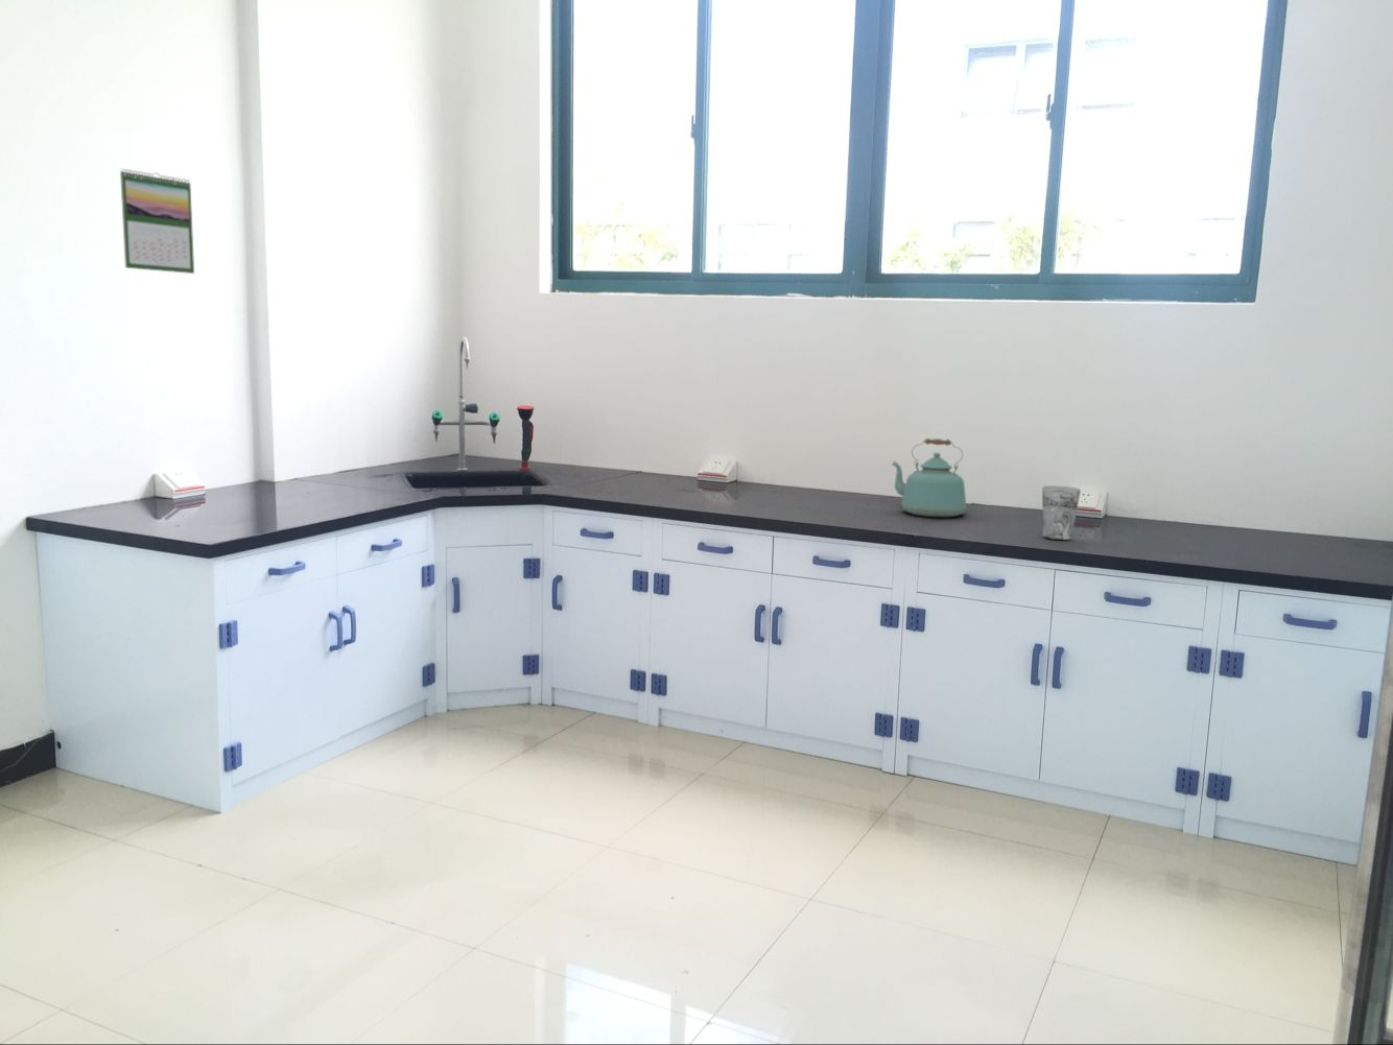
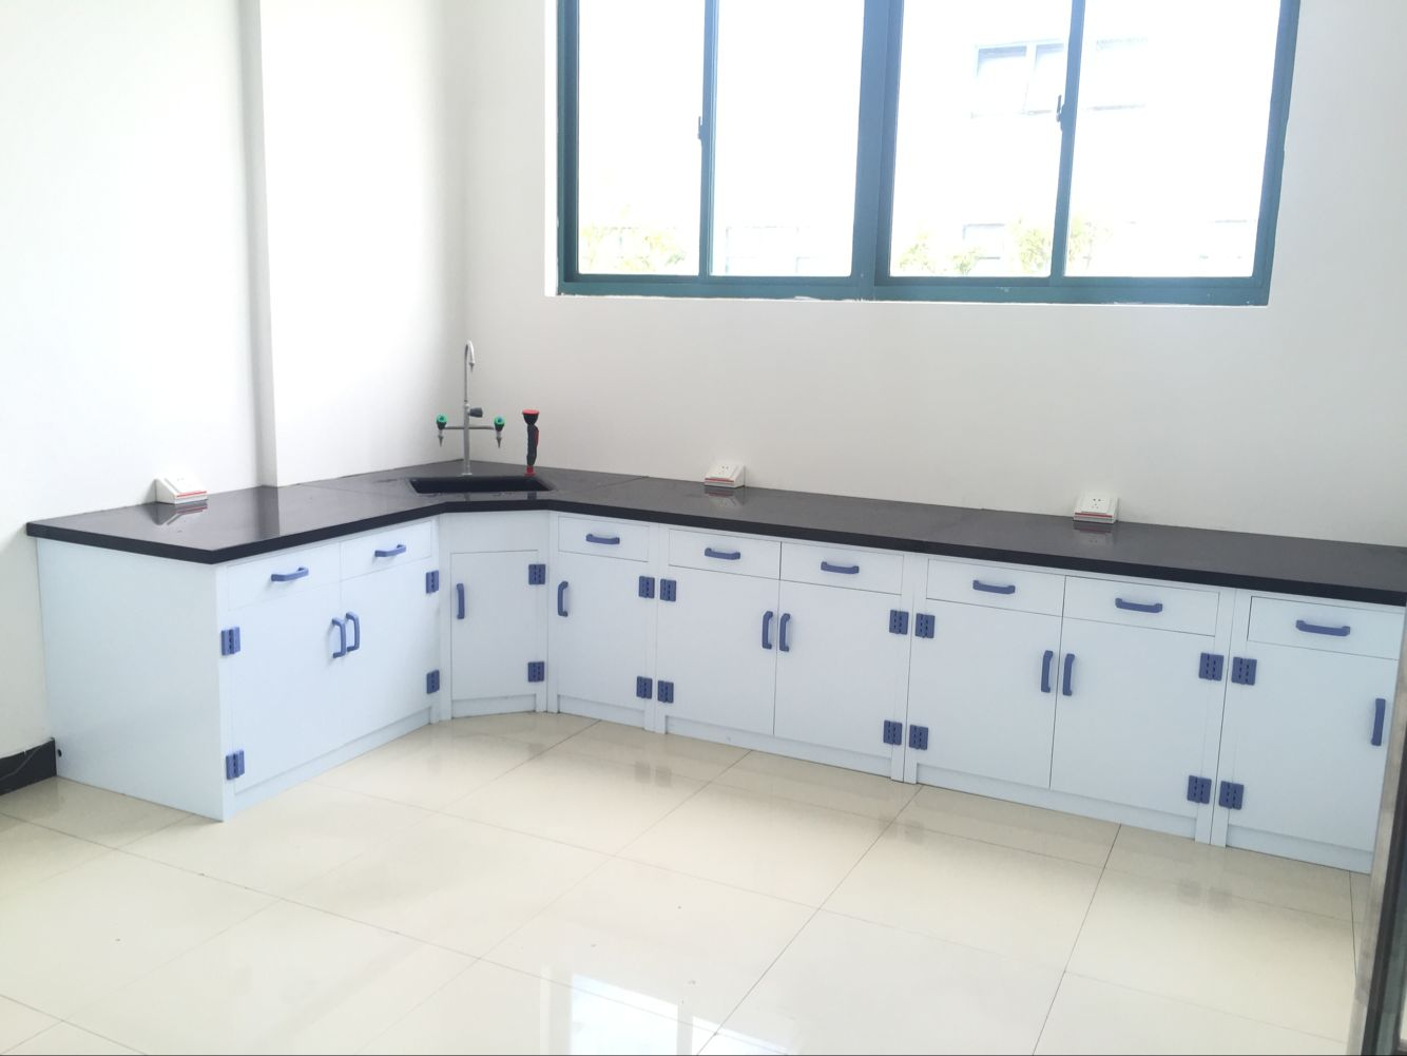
- cup (1059, 513)
- kettle (929, 475)
- calendar (158, 222)
